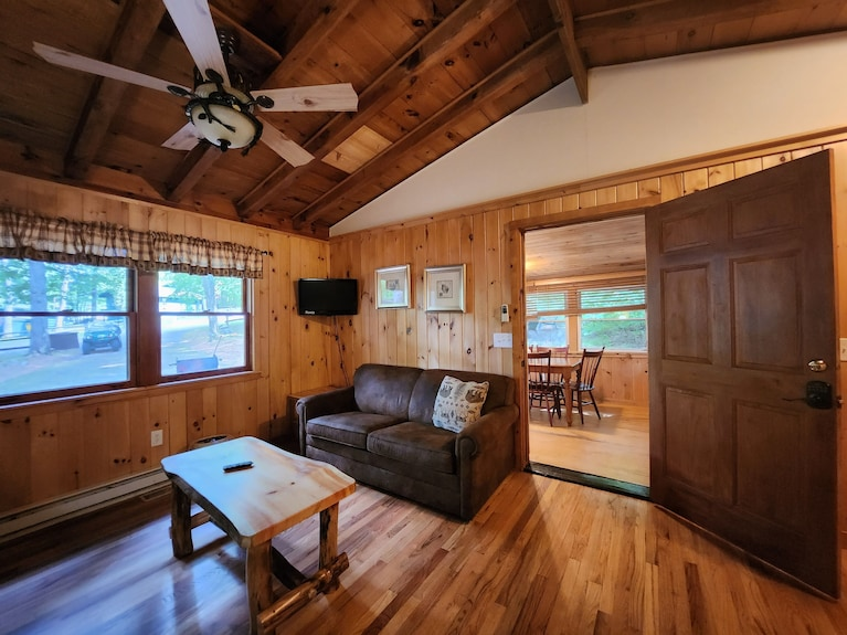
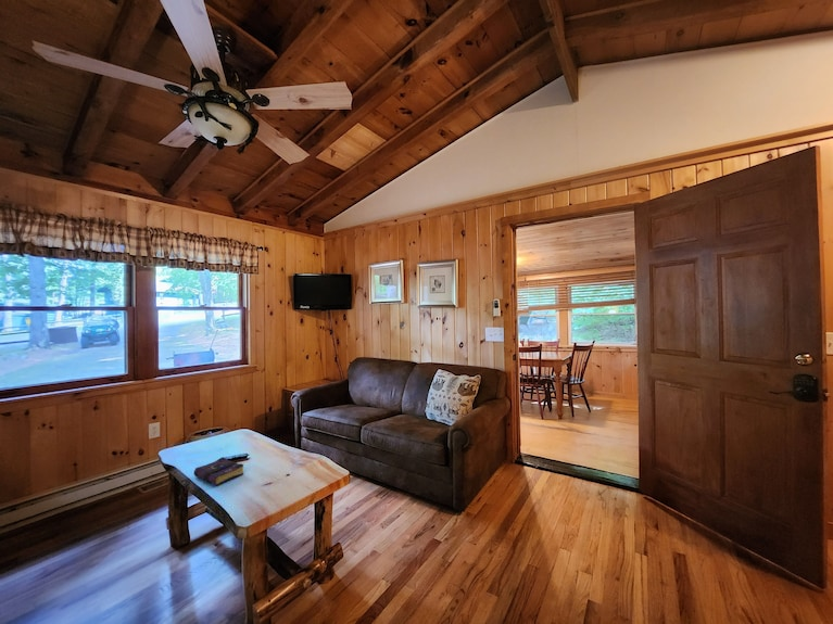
+ book (218, 471)
